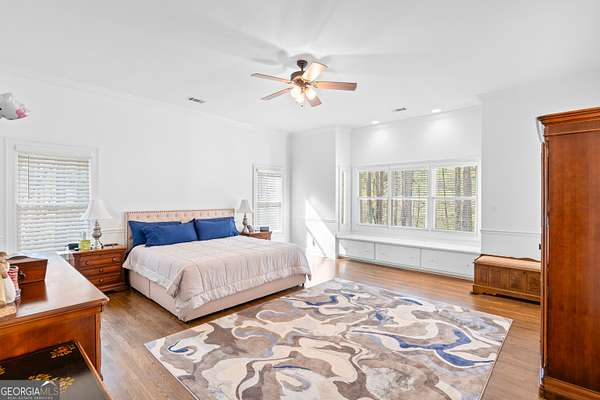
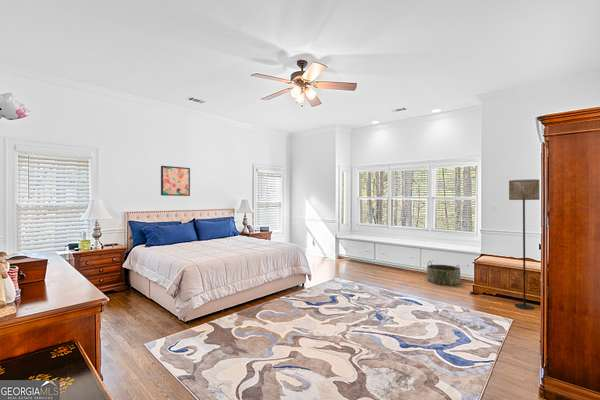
+ floor lamp (524, 243)
+ basket (443, 272)
+ wall art (175, 181)
